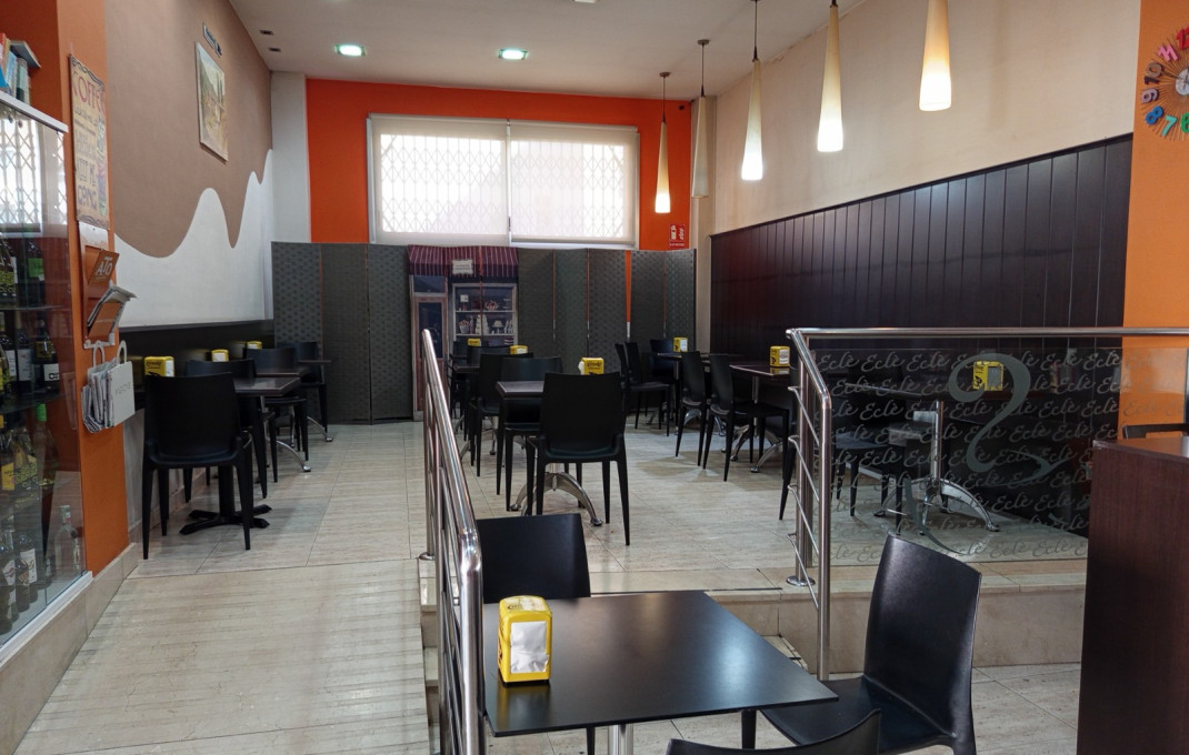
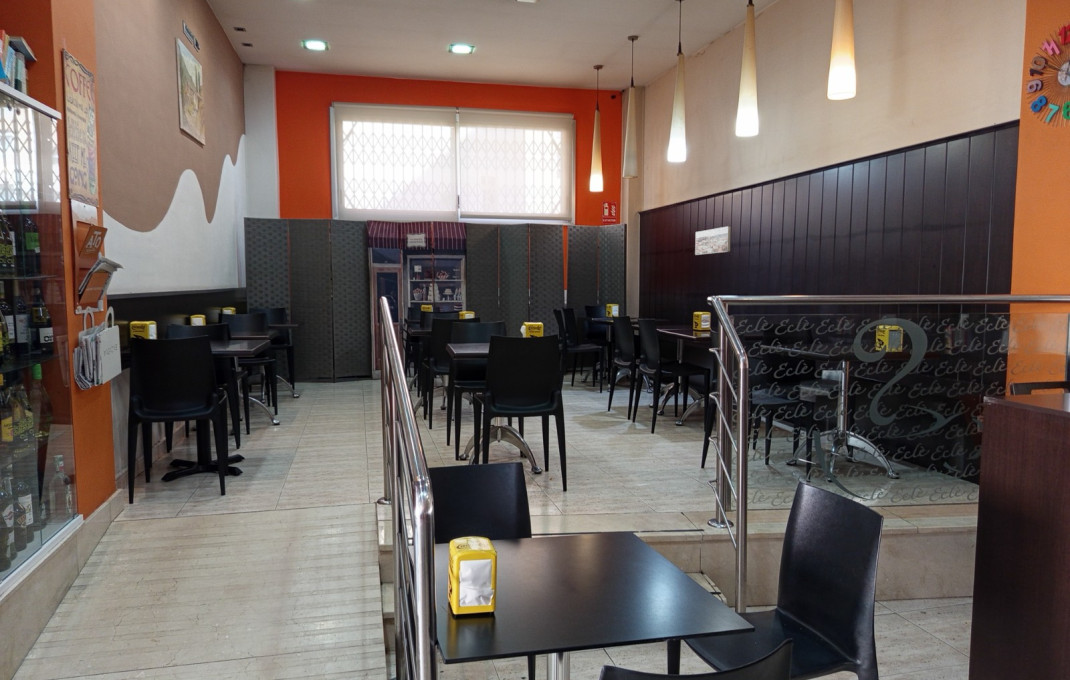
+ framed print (712, 241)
